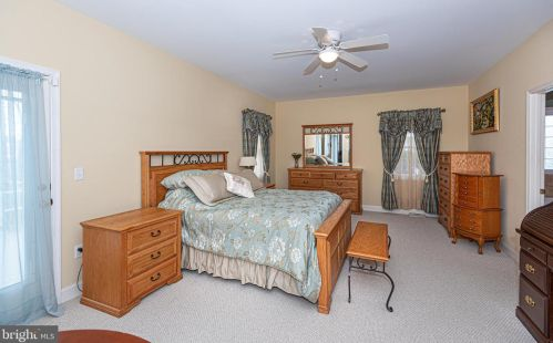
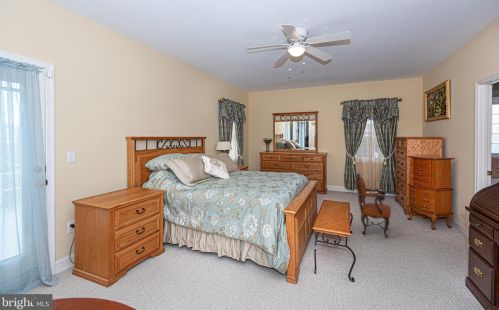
+ armchair (373, 203)
